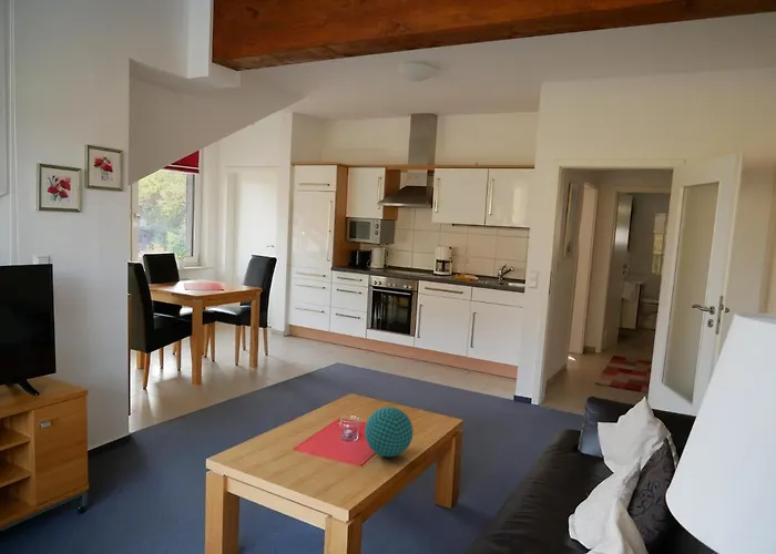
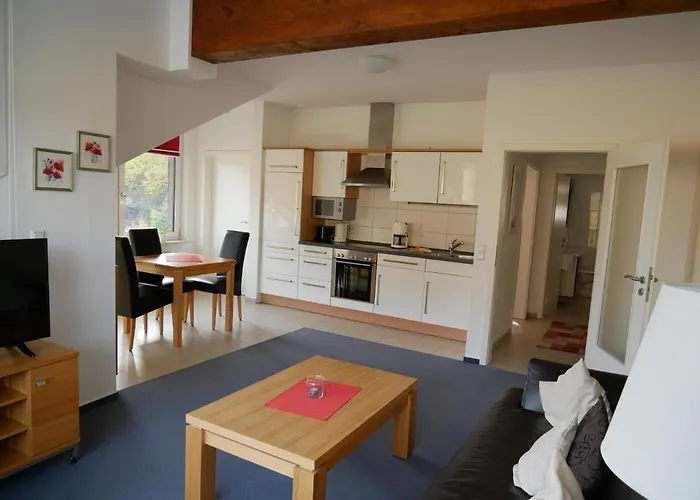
- decorative ball (388, 431)
